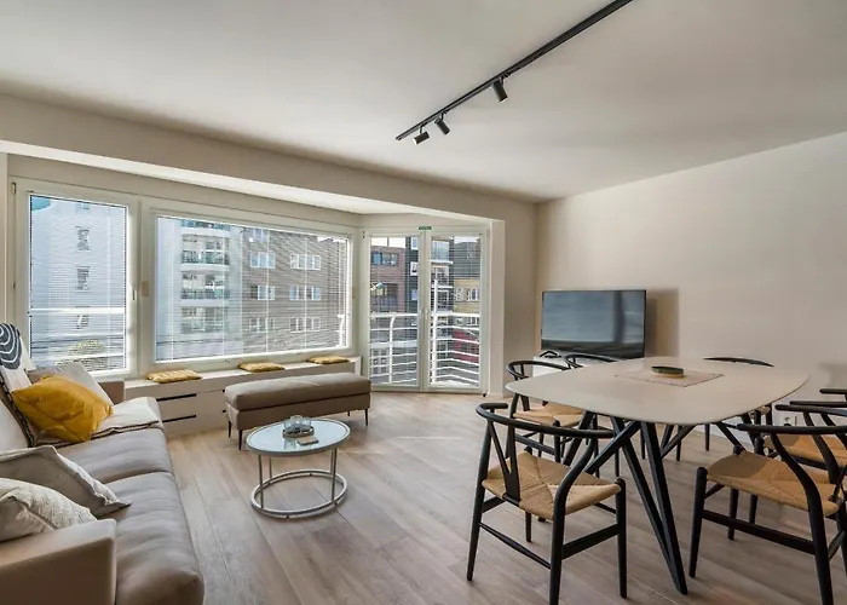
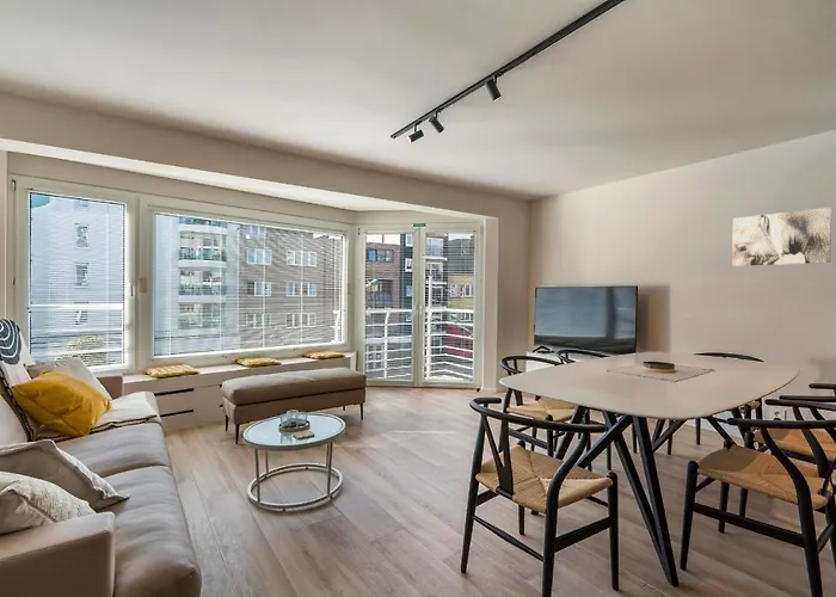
+ wall art (777, 239)
